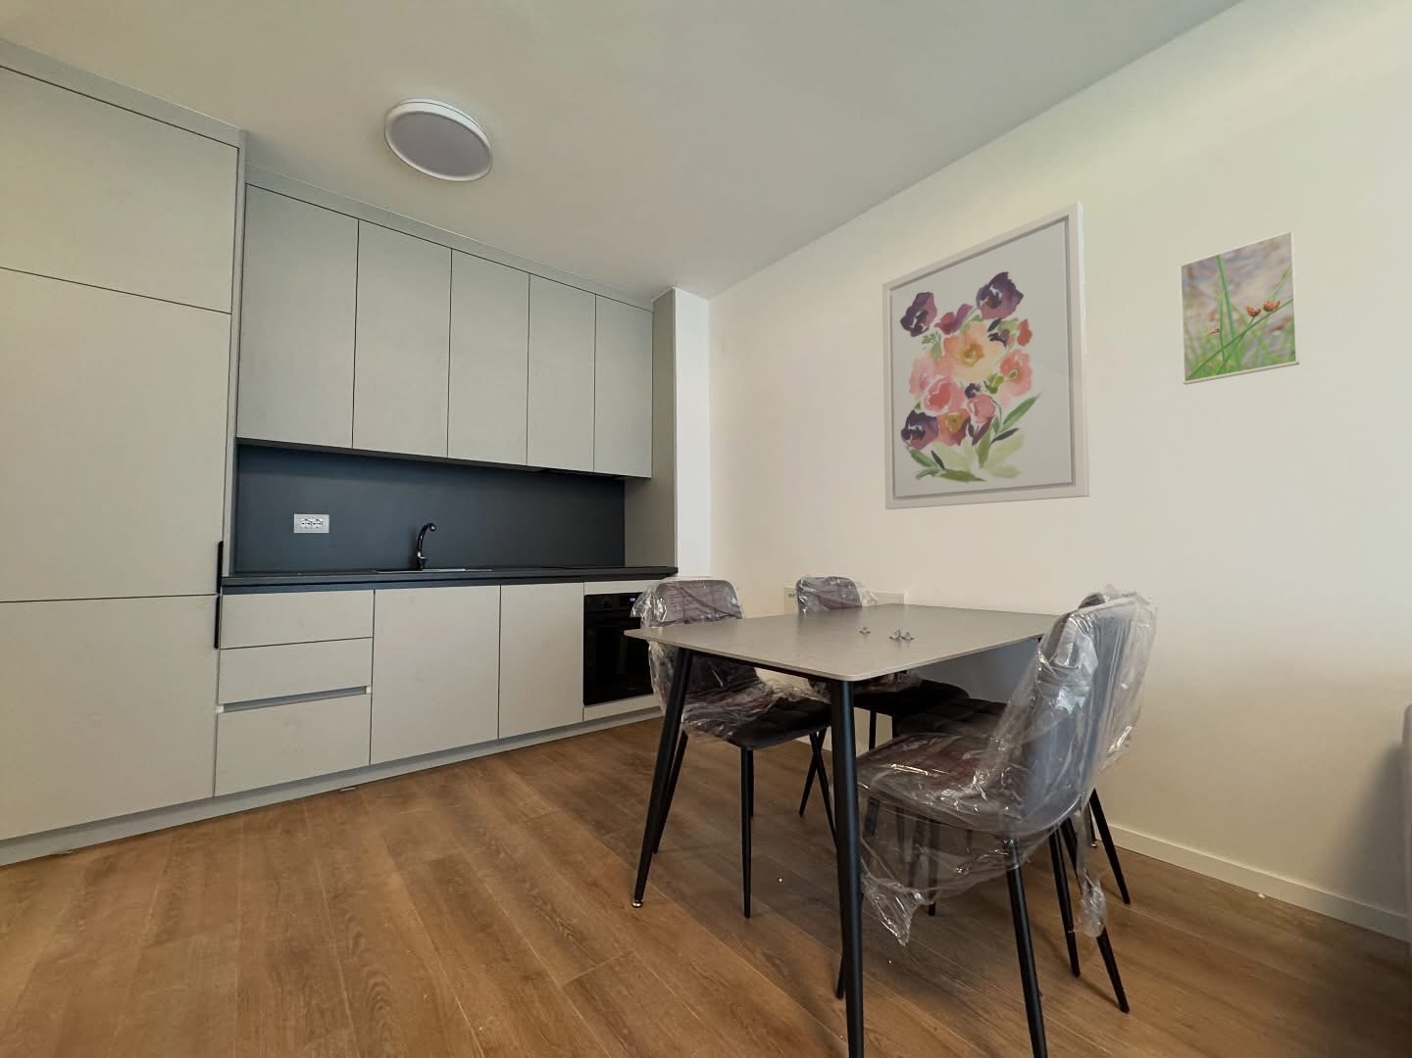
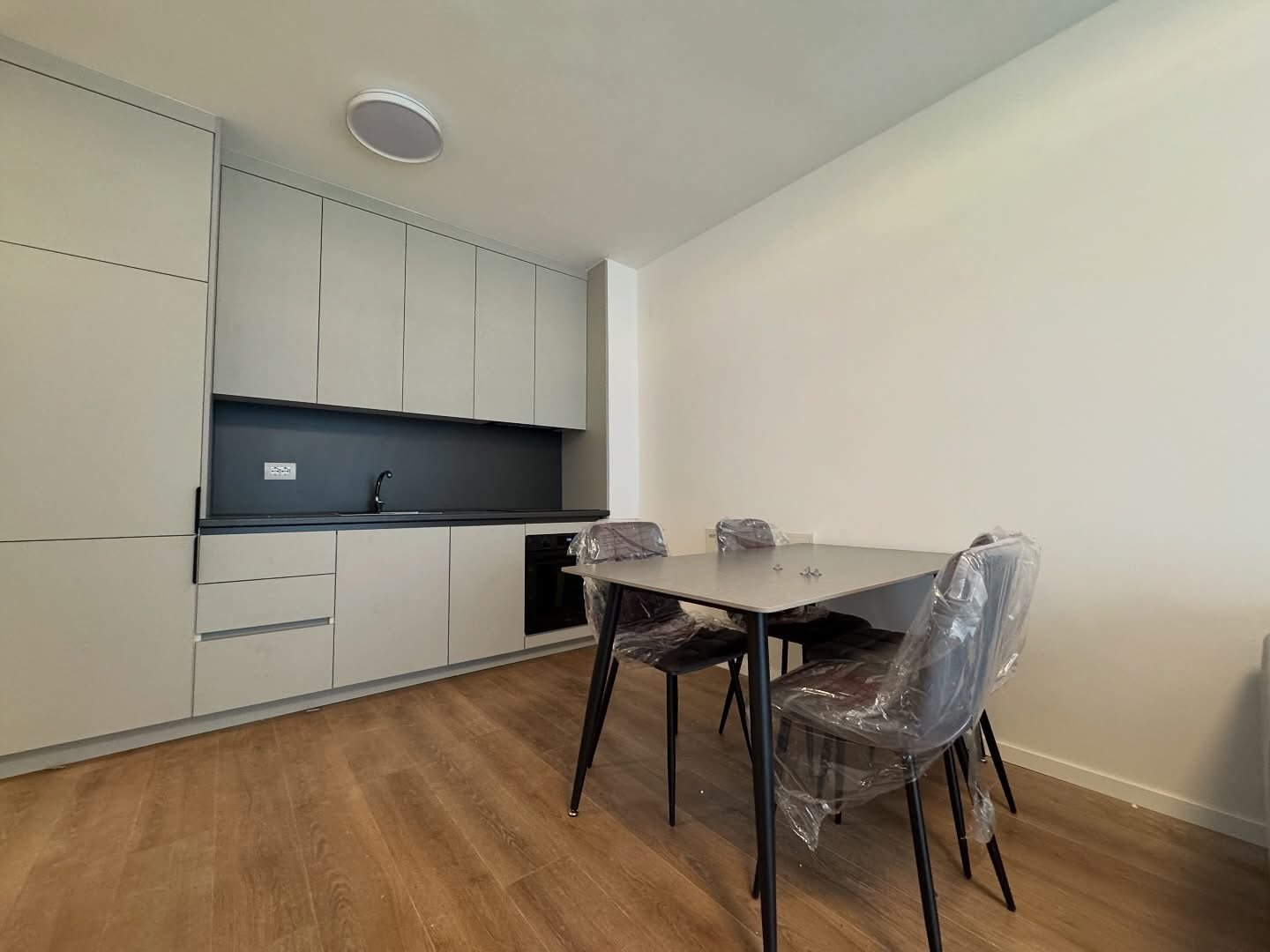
- wall art (972, 376)
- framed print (1235, 311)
